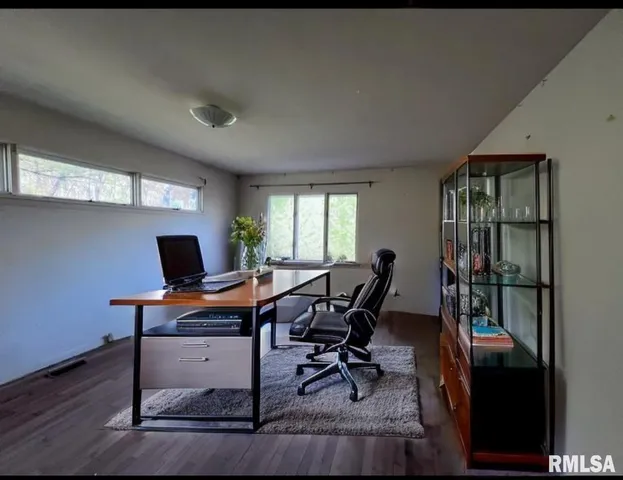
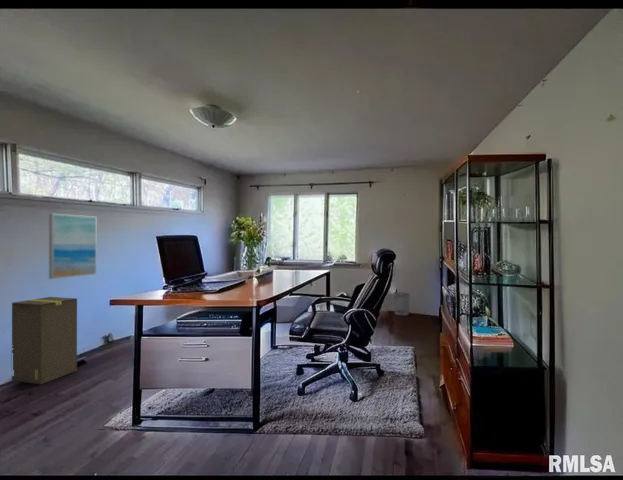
+ wastebasket (401, 303)
+ wall art (74, 245)
+ cardboard box (45, 337)
